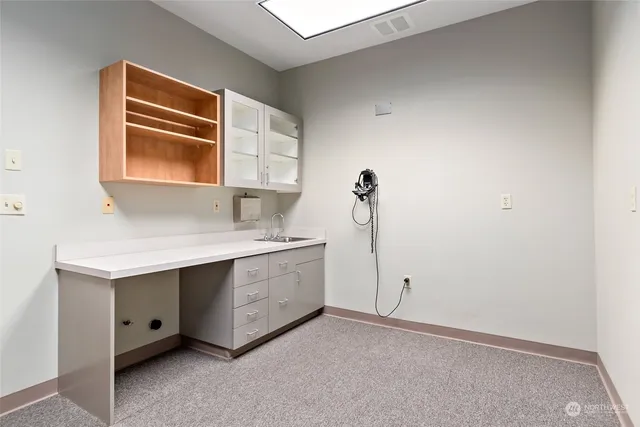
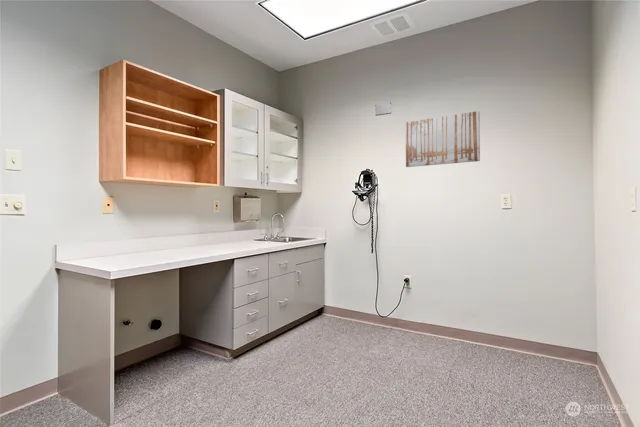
+ wall art (440, 140)
